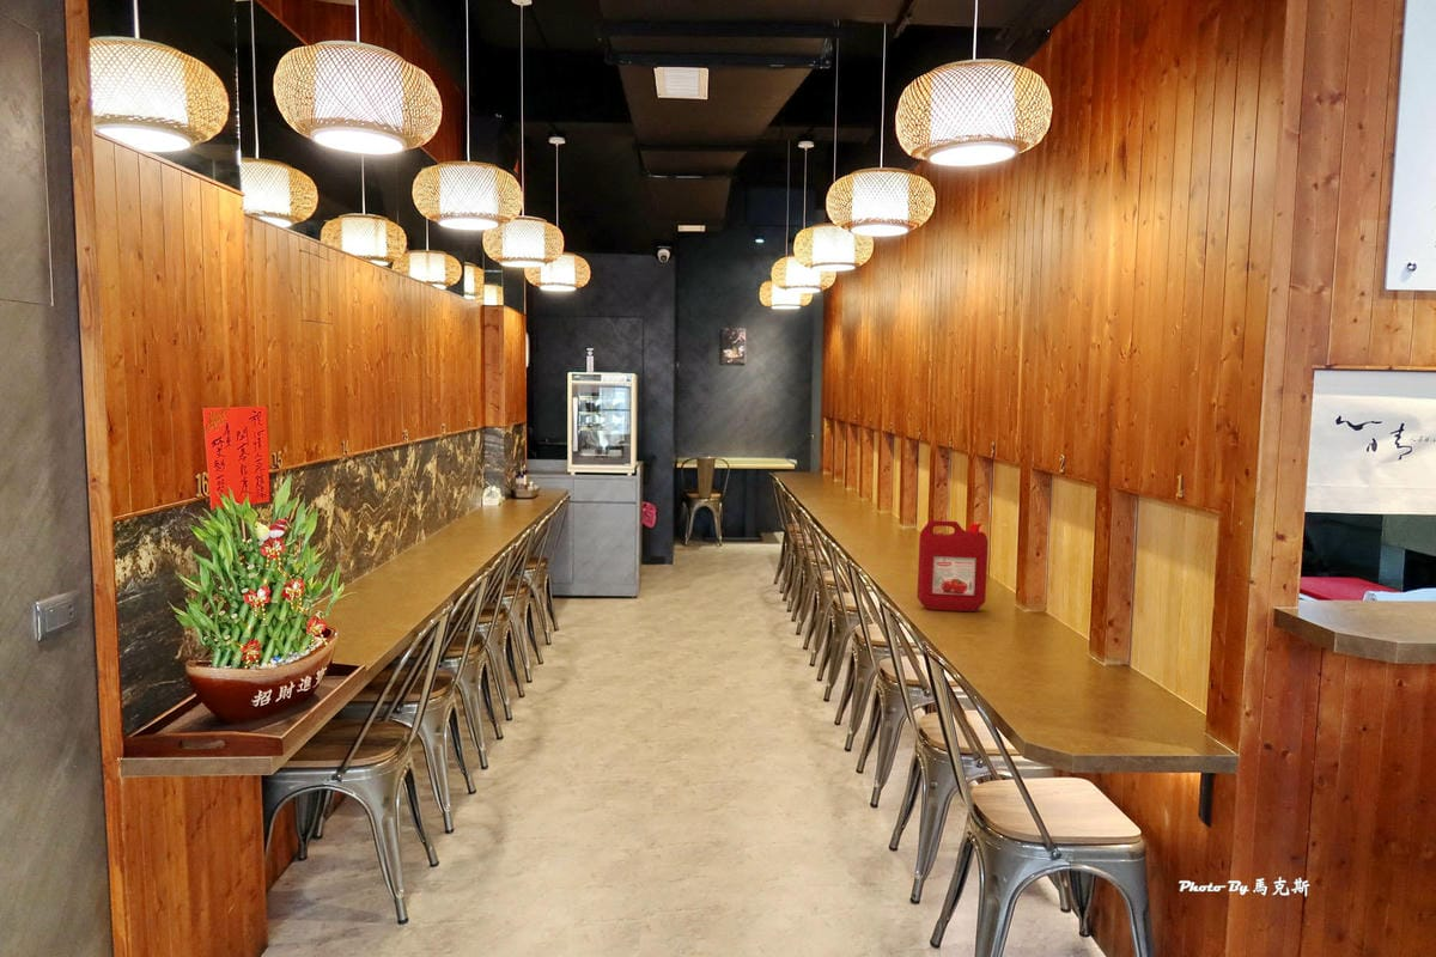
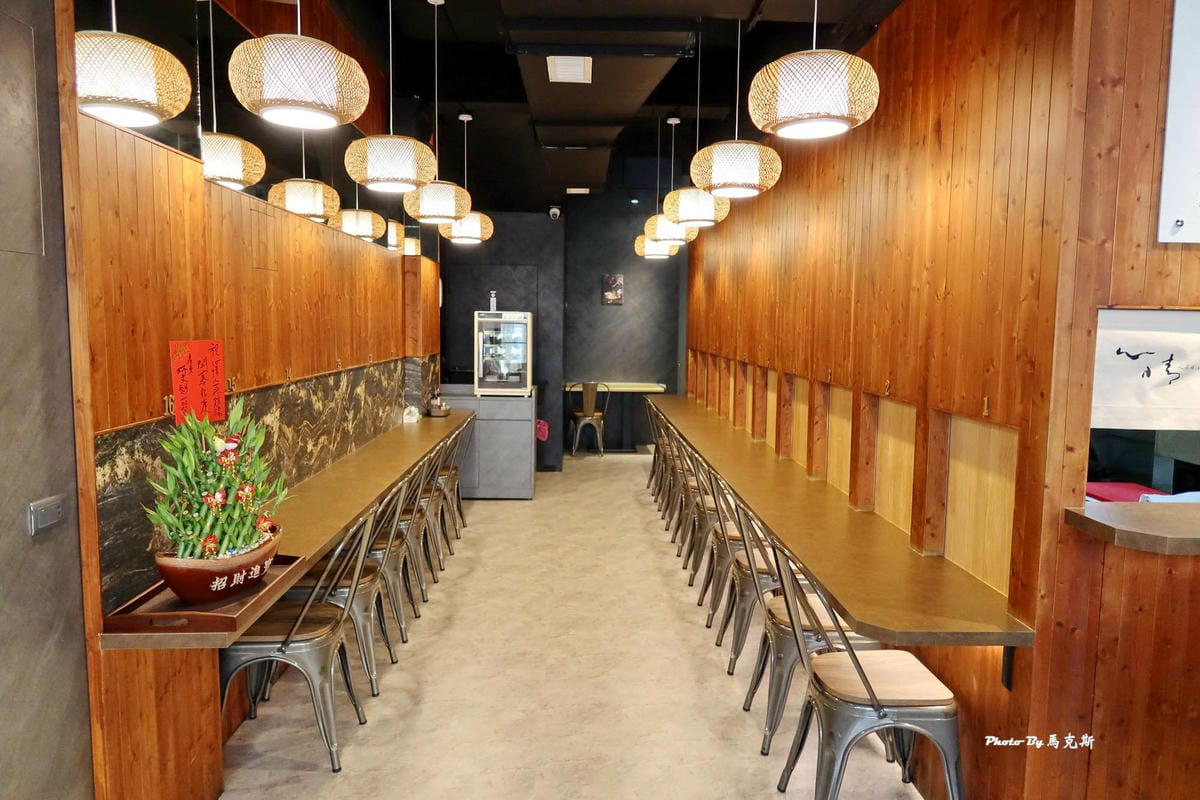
- ketchup jug (953, 565)
